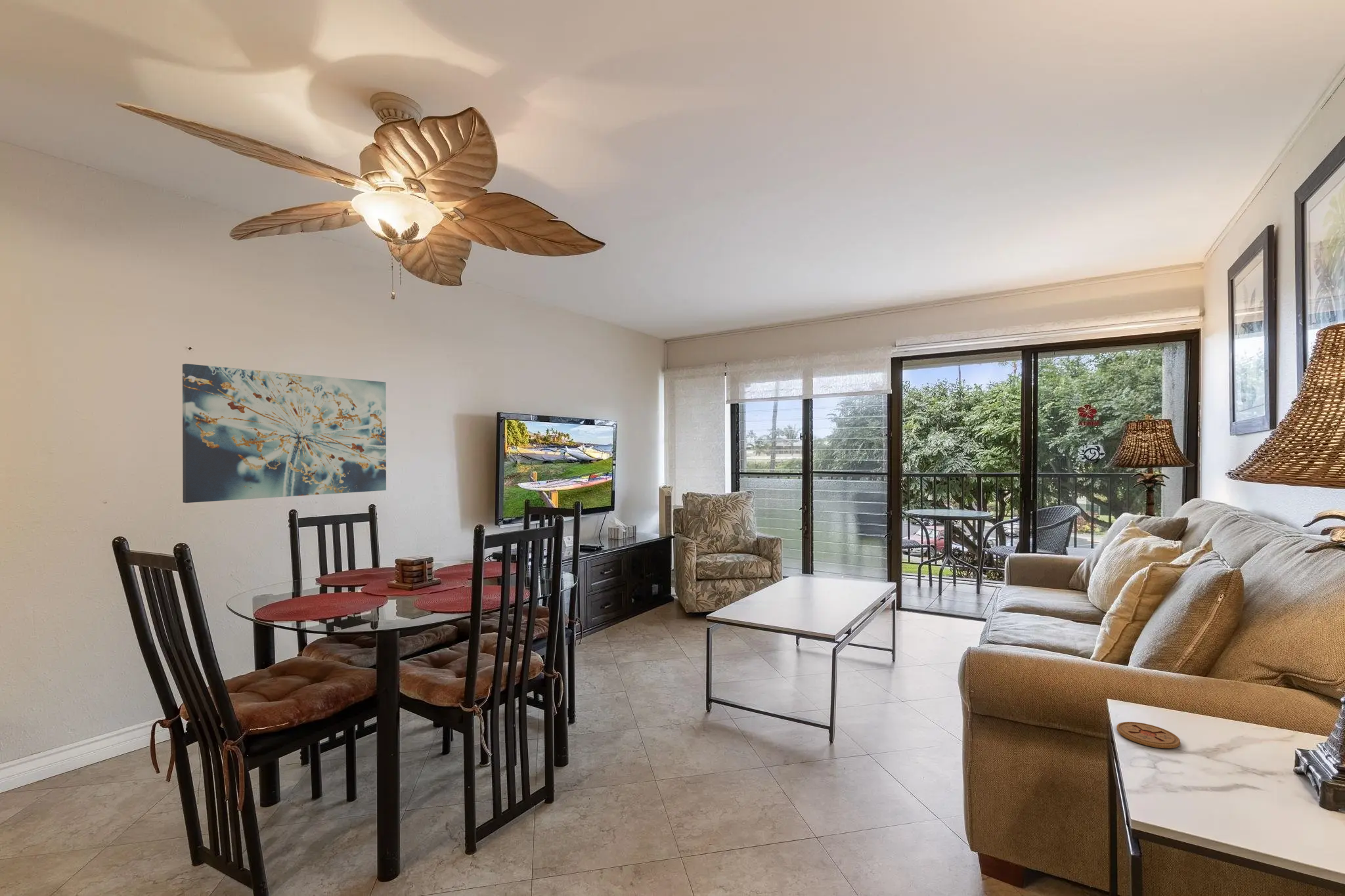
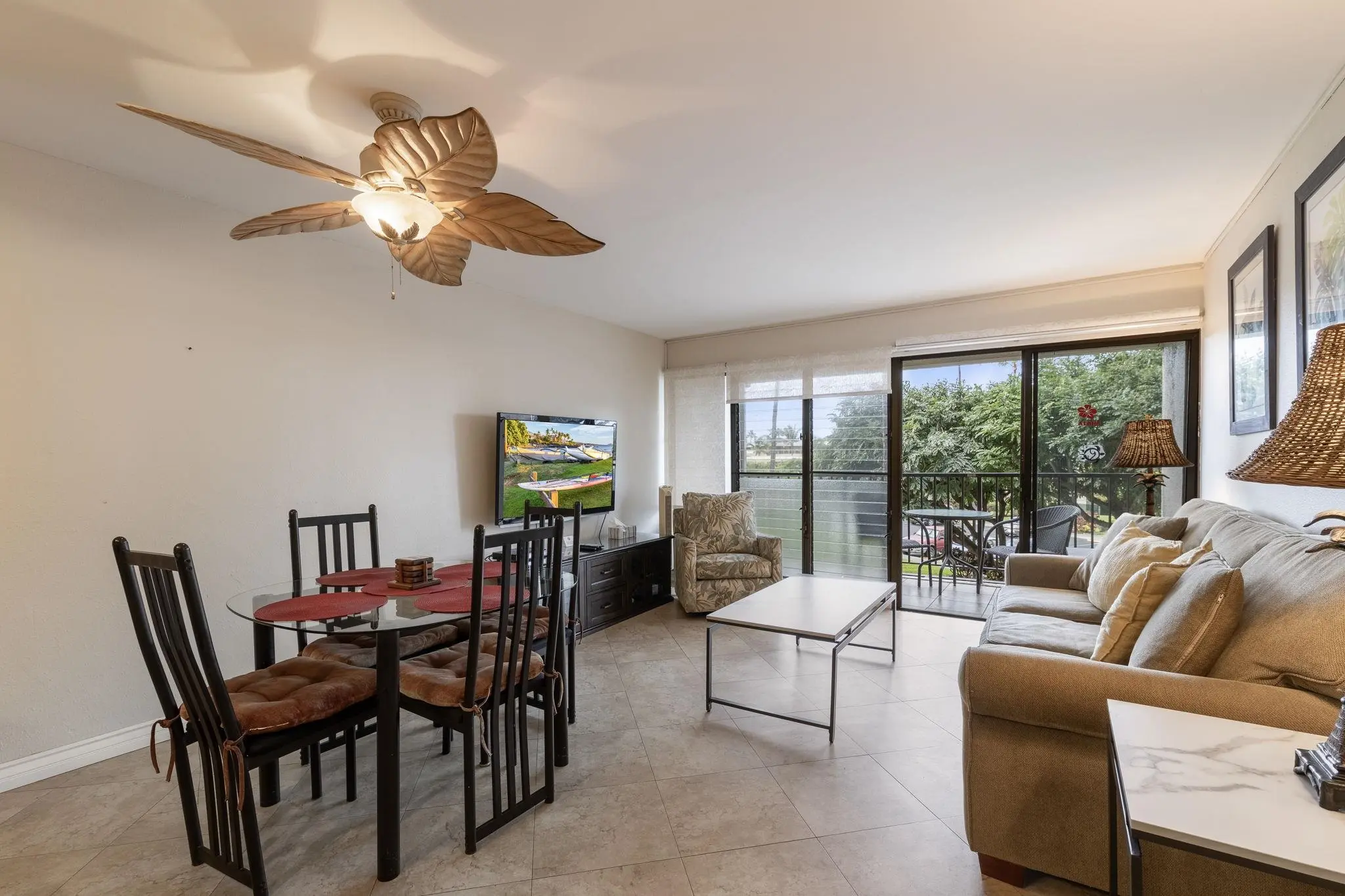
- wall art (296, 435)
- coaster (1147, 735)
